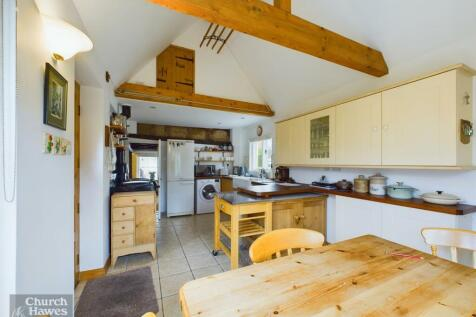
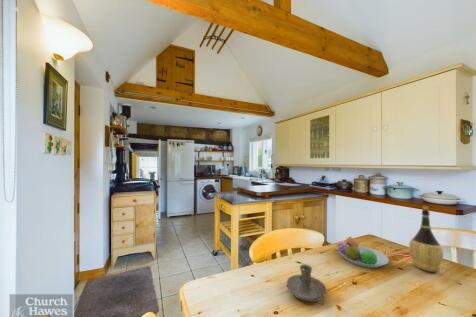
+ fruit bowl (361, 250)
+ candle holder (308, 282)
+ wine bottle (425, 237)
